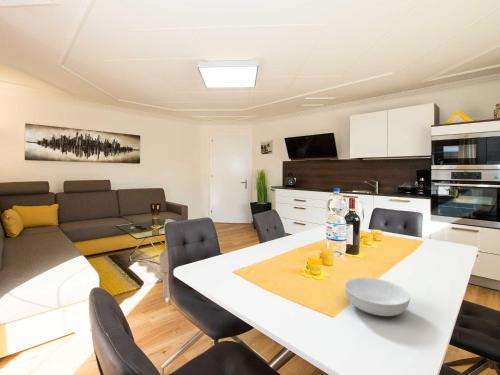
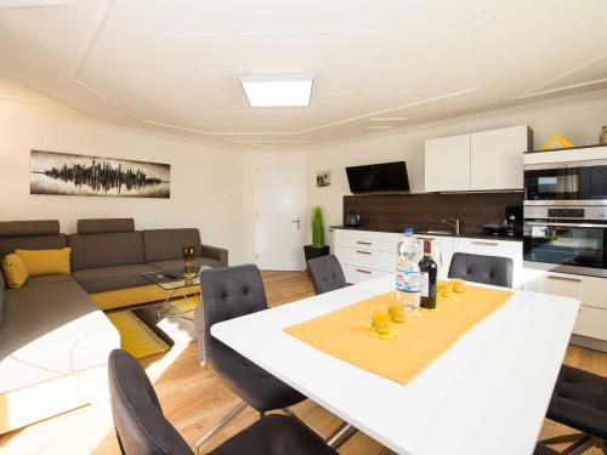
- serving bowl (375, 298)
